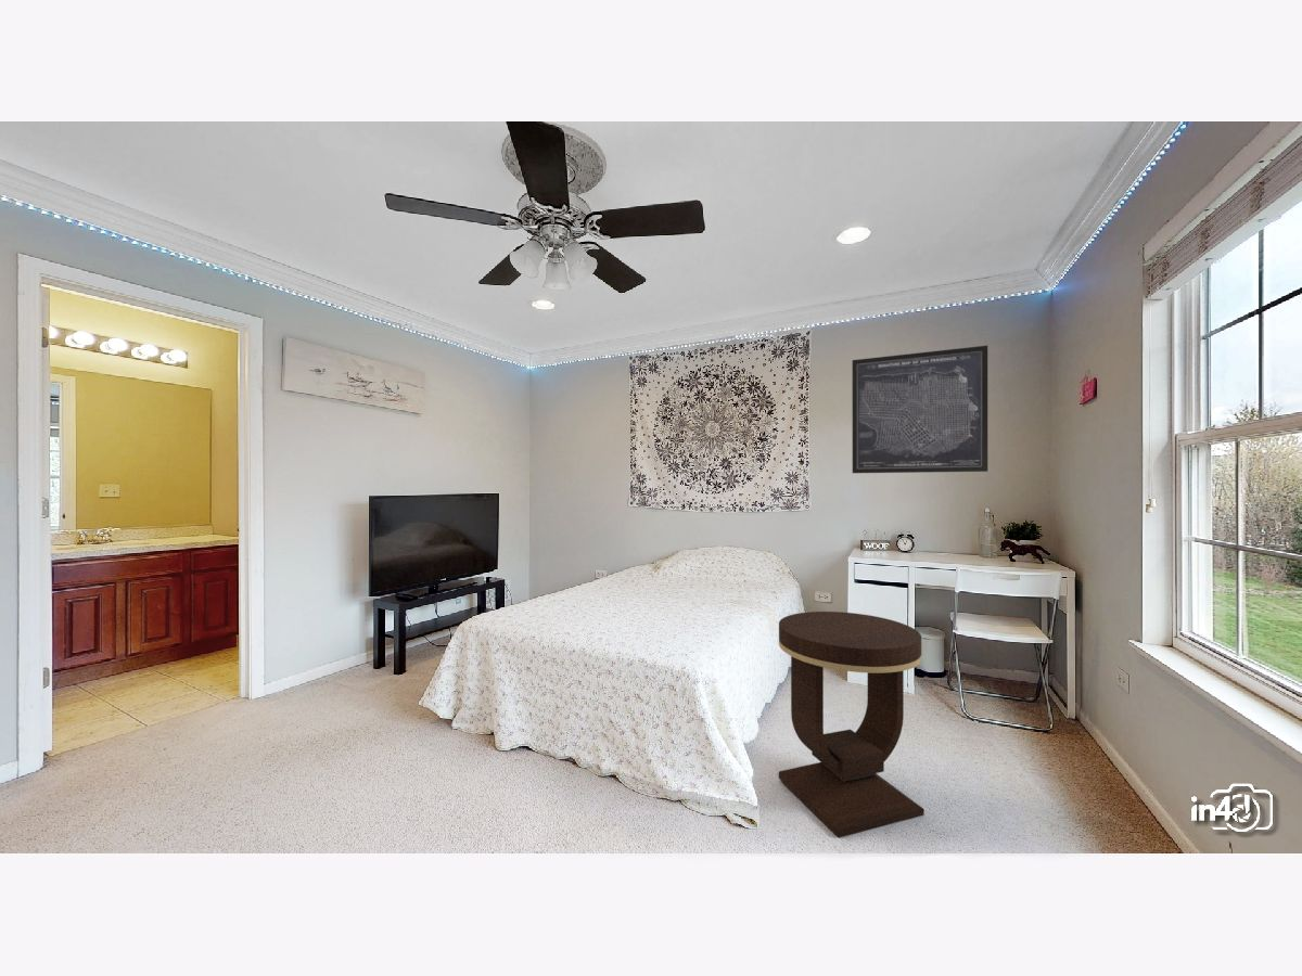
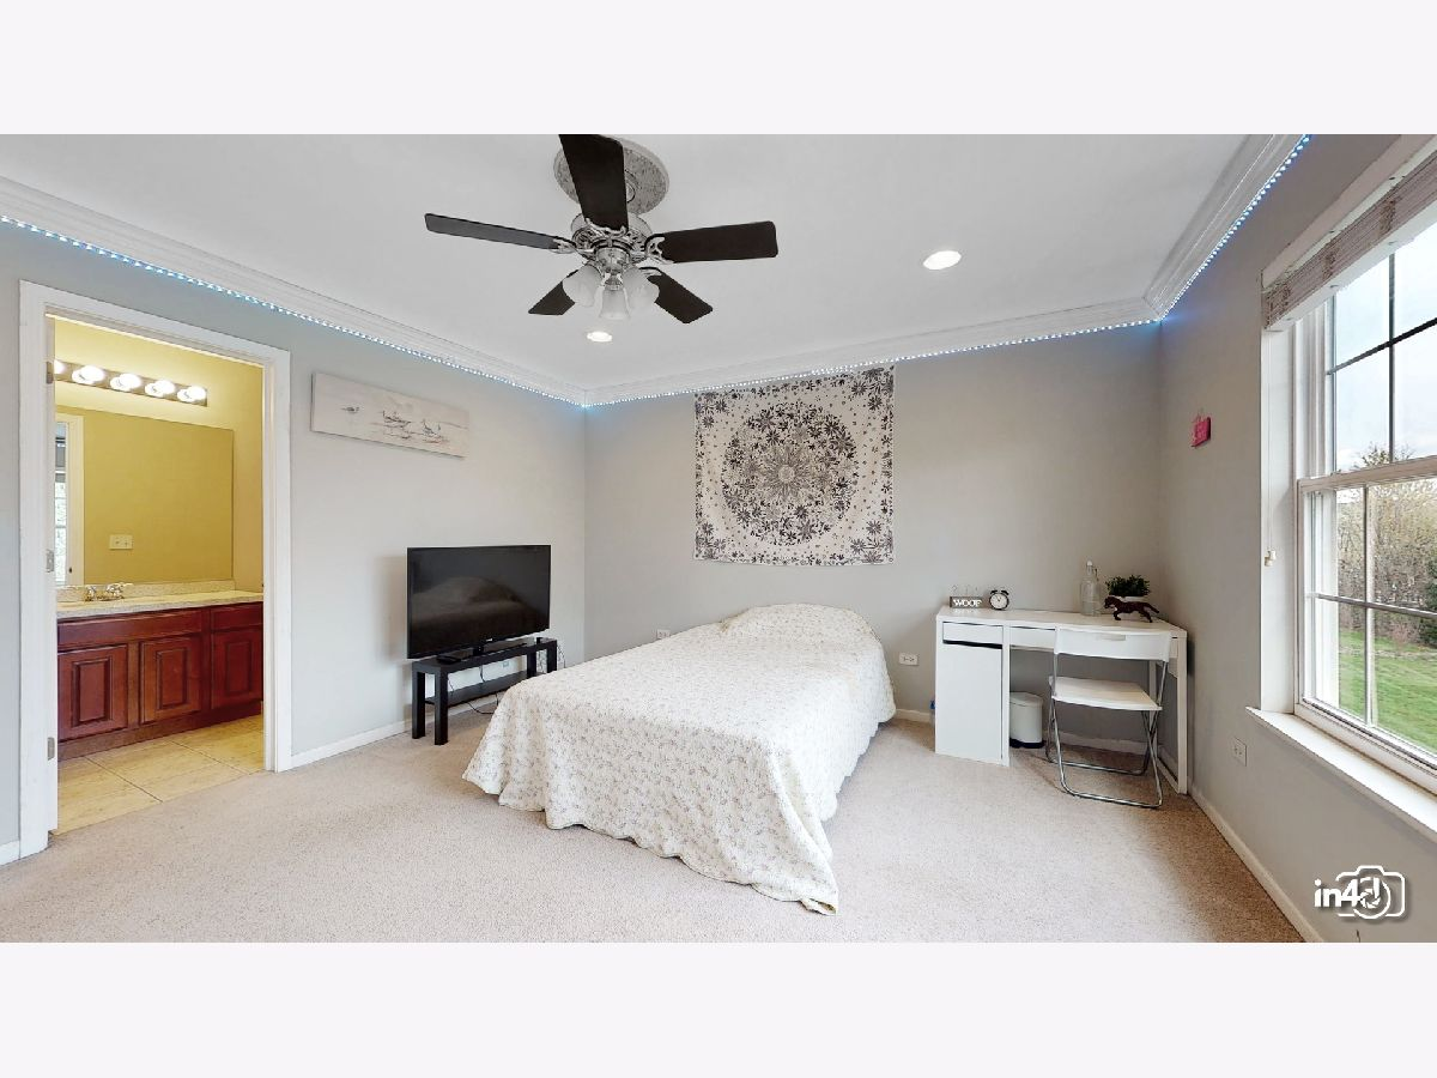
- wall art (916, 412)
- side table (864, 717)
